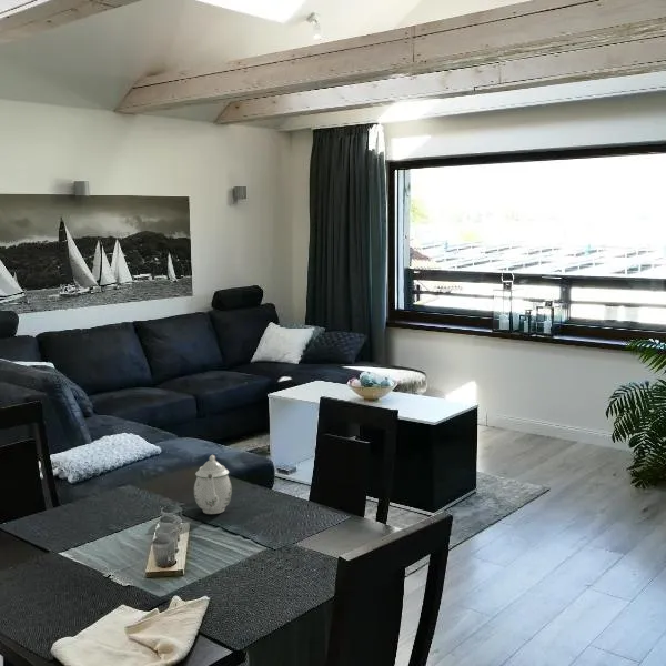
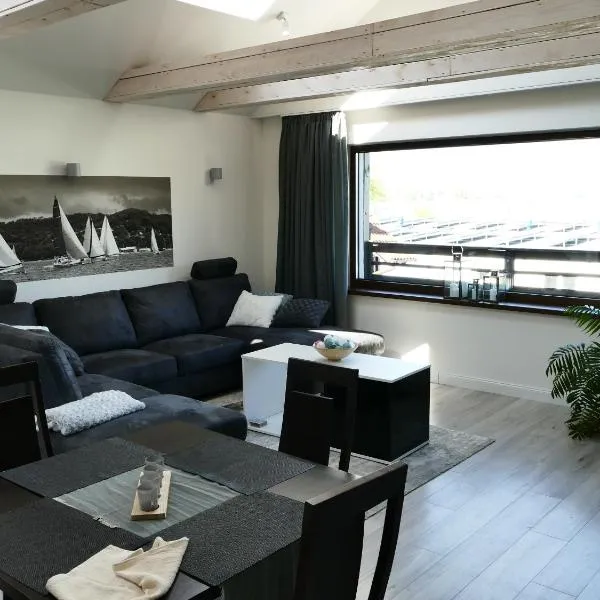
- teapot (212, 483)
